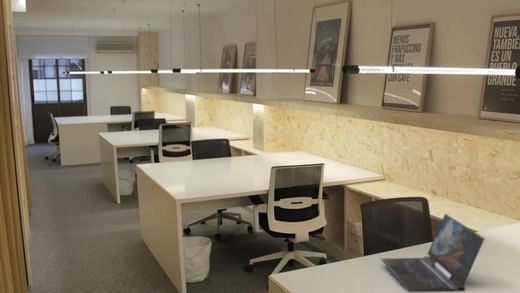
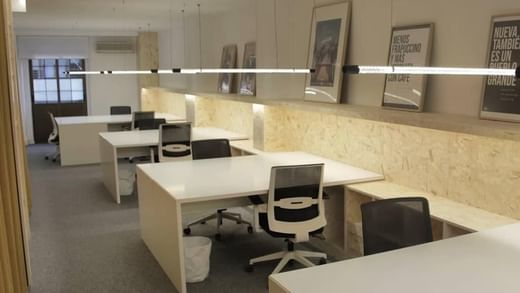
- laptop (428, 251)
